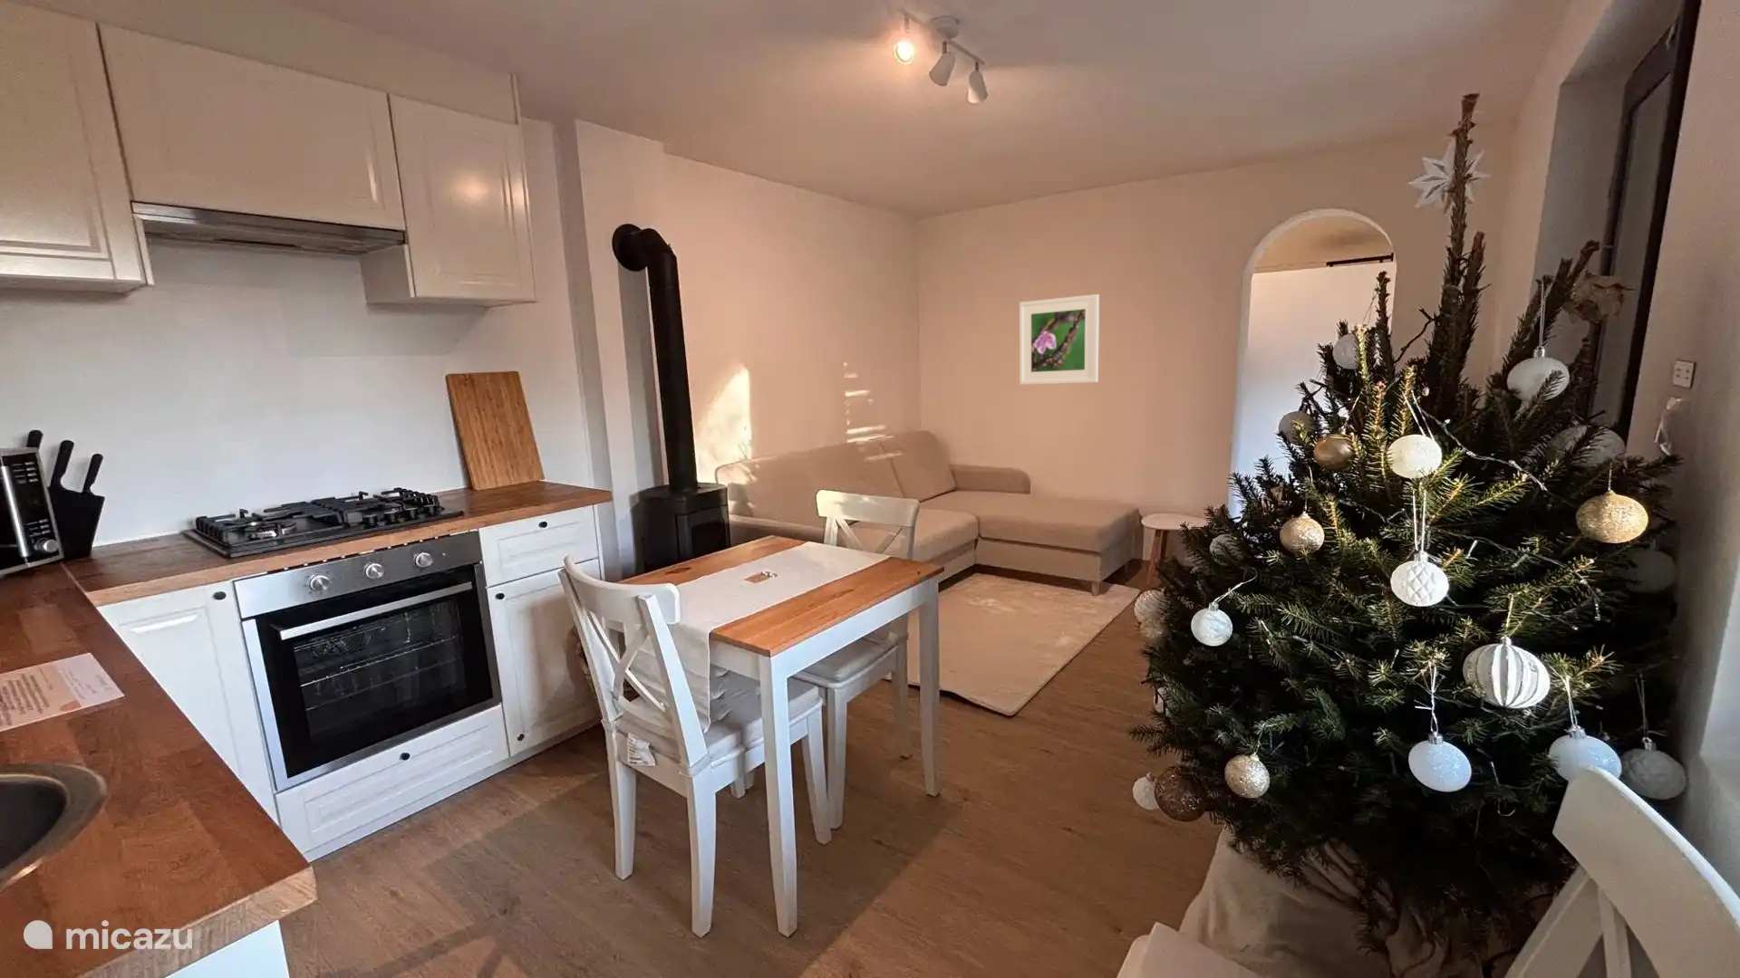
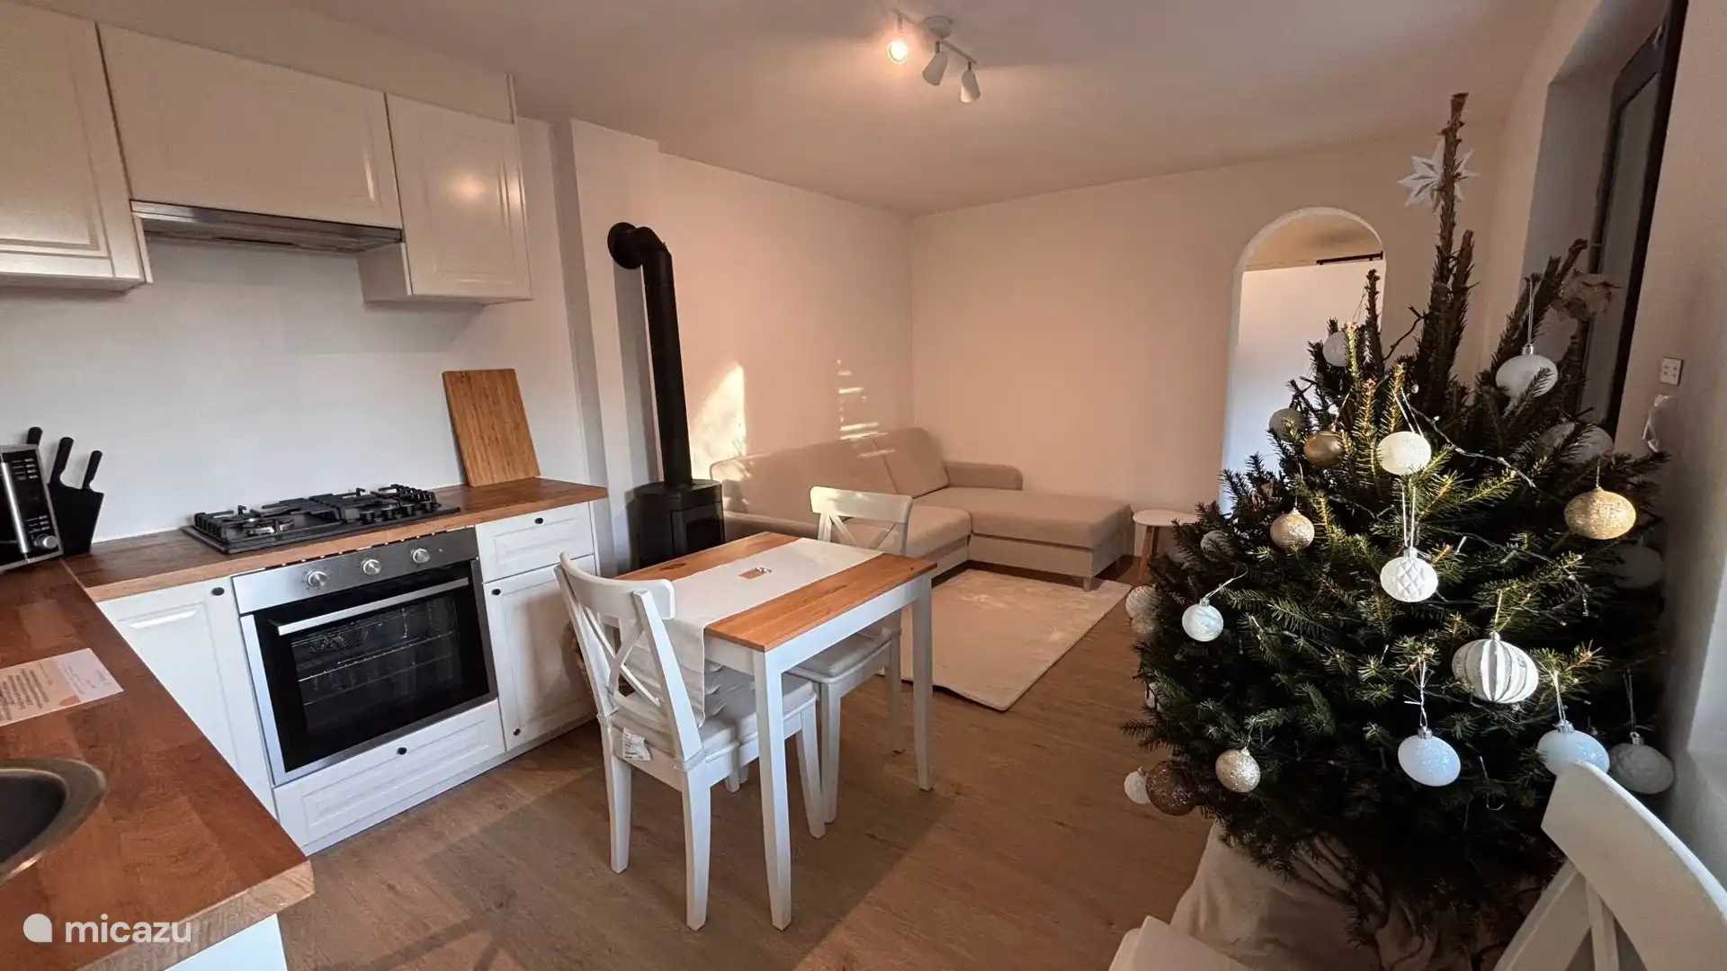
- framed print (1058, 342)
